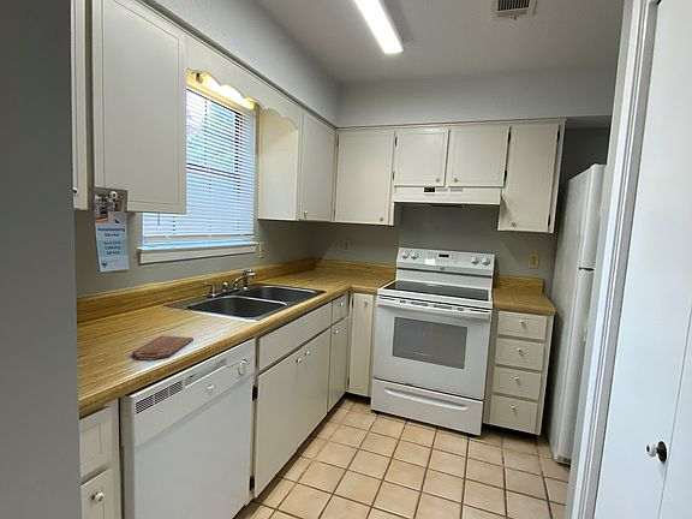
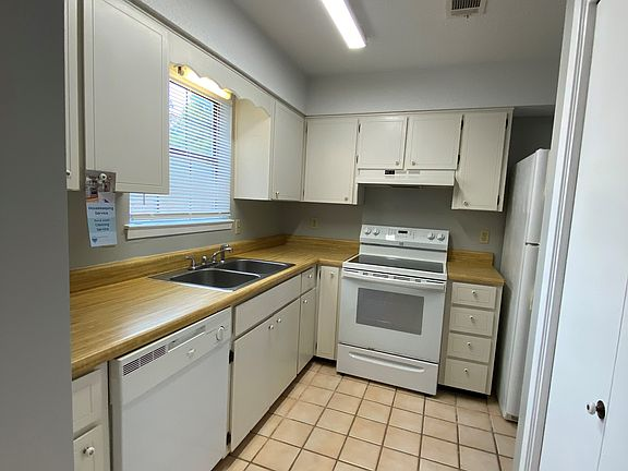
- cutting board (162, 346)
